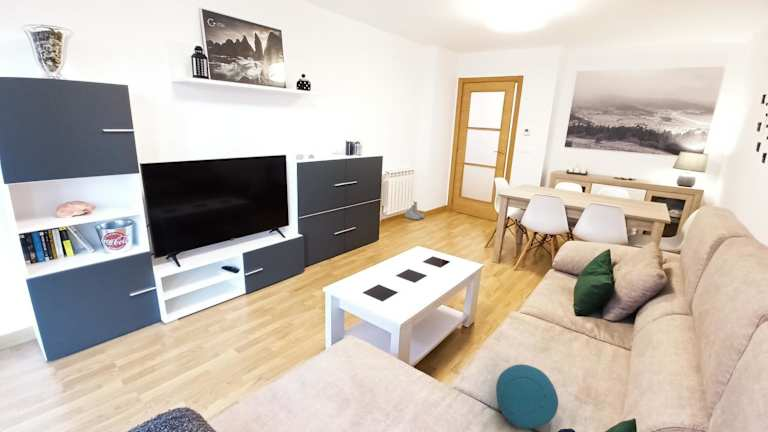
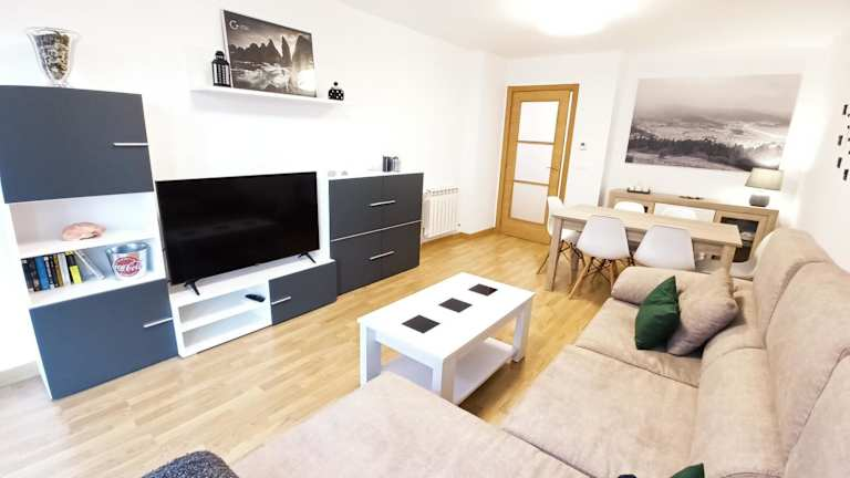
- boots (414, 210)
- cushion (526, 393)
